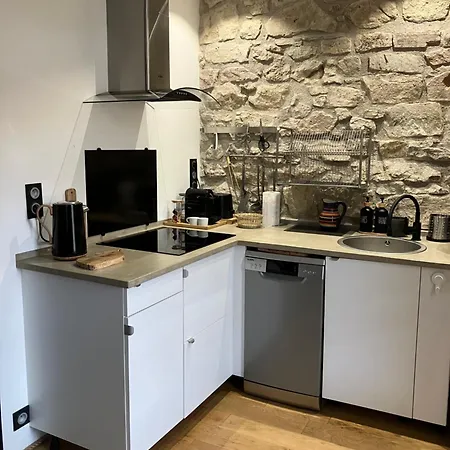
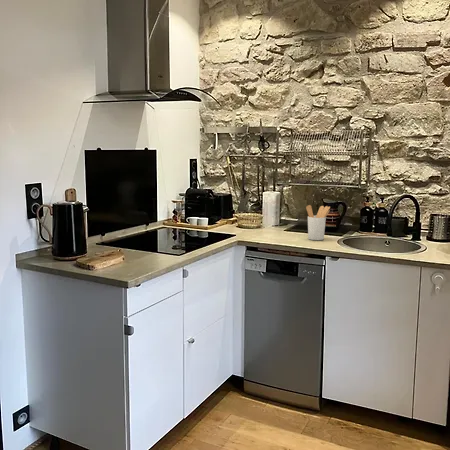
+ utensil holder (319, 221)
